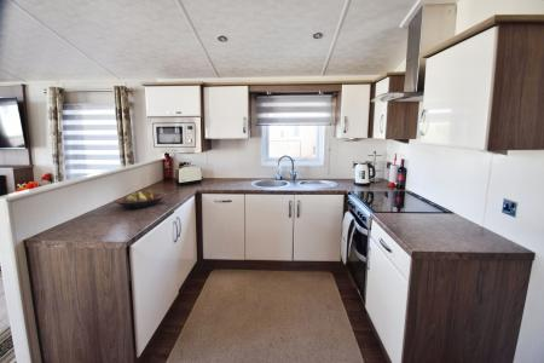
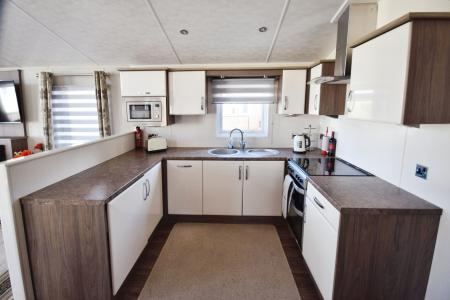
- fruit bowl (141, 197)
